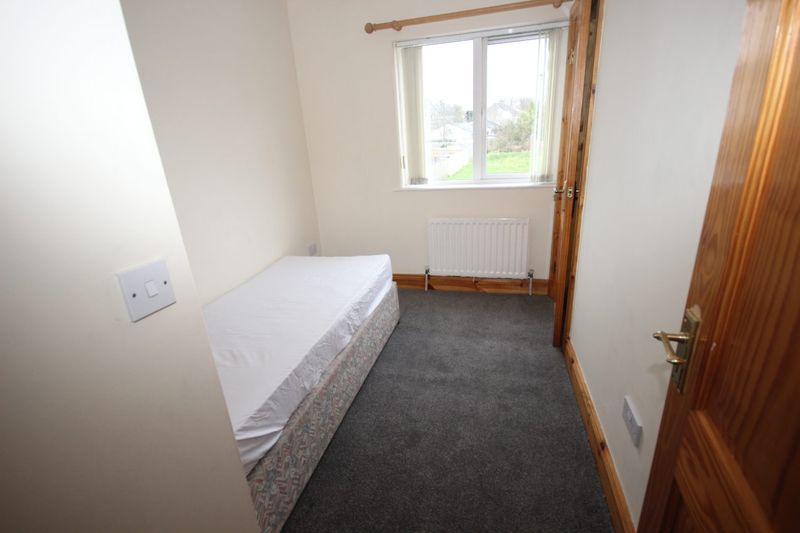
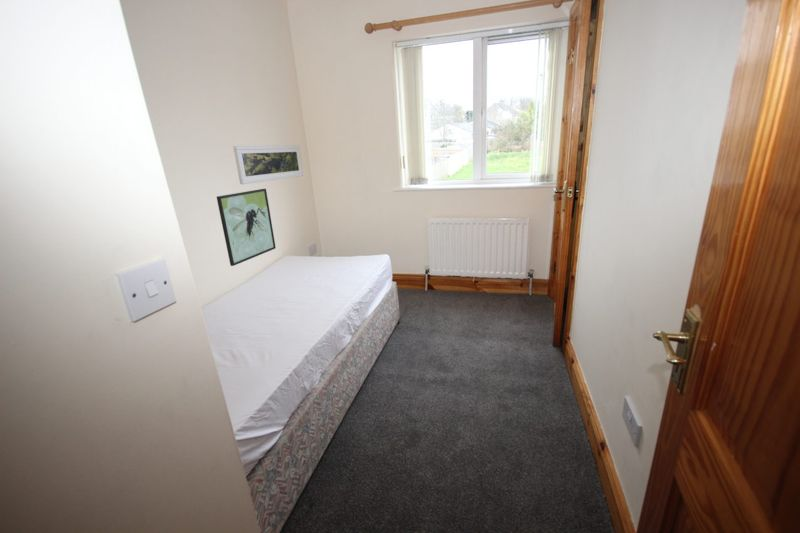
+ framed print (273, 162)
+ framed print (249, 225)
